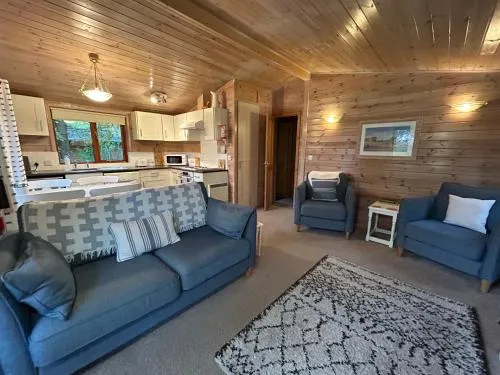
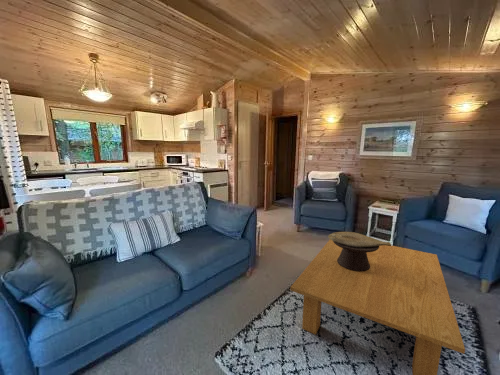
+ decorative bowl (356, 251)
+ coffee table (371, 288)
